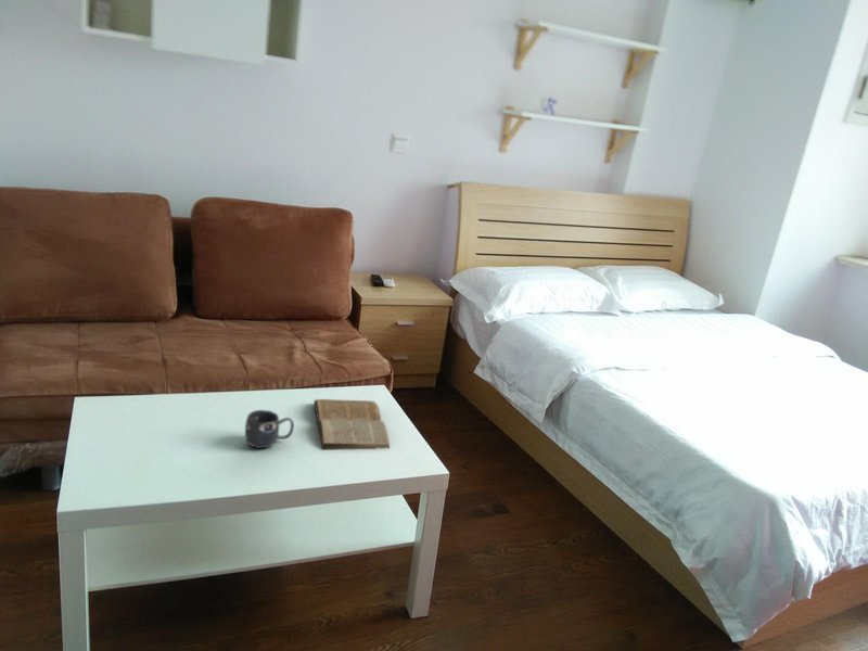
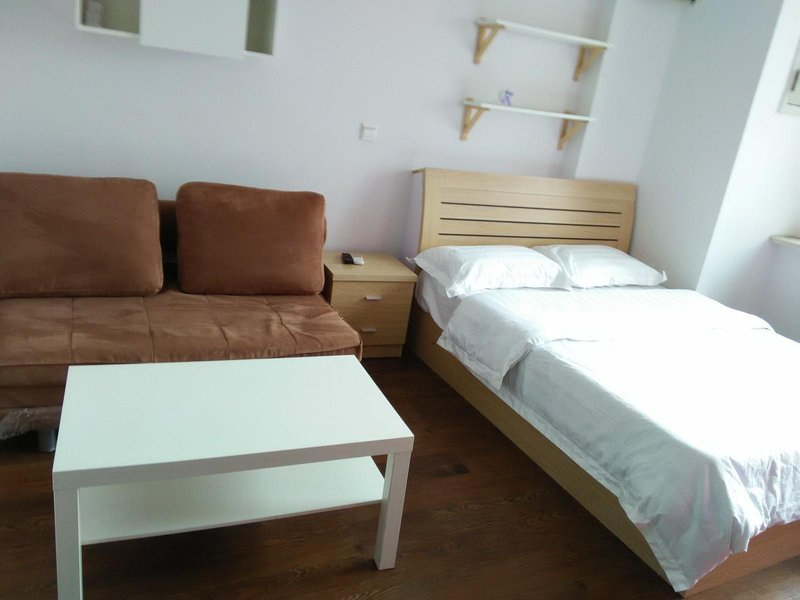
- mug (269, 430)
- book (350, 419)
